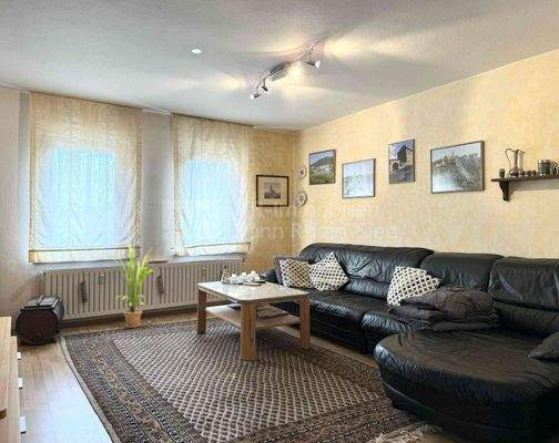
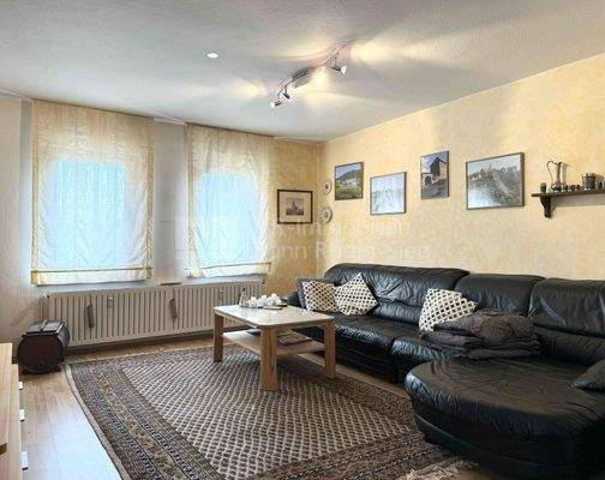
- house plant (130, 285)
